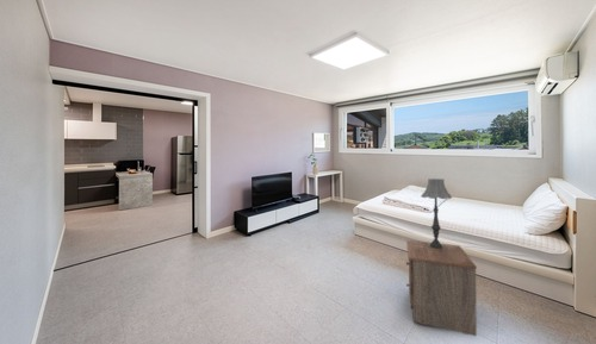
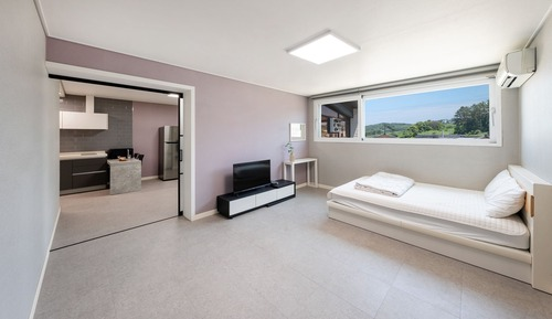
- nightstand (435, 280)
- table lamp (435, 212)
